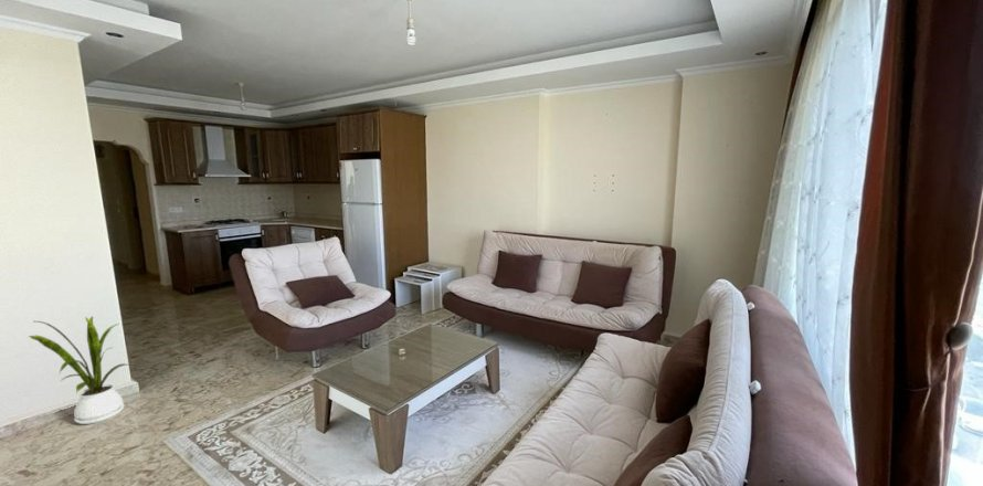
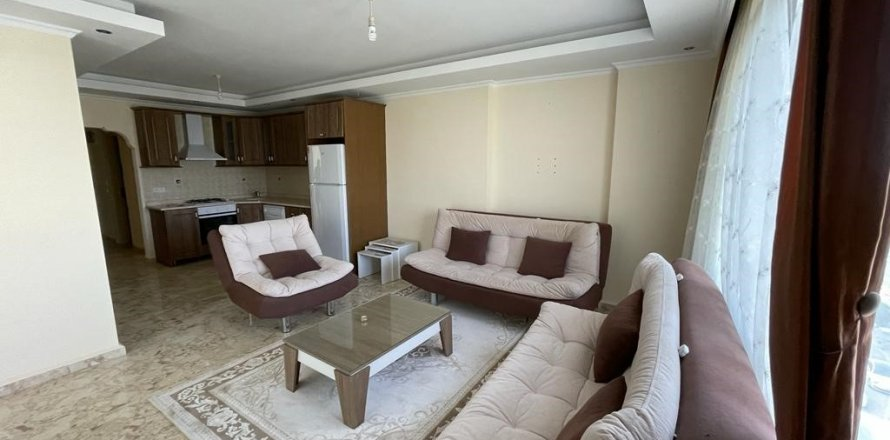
- house plant (85, 364)
